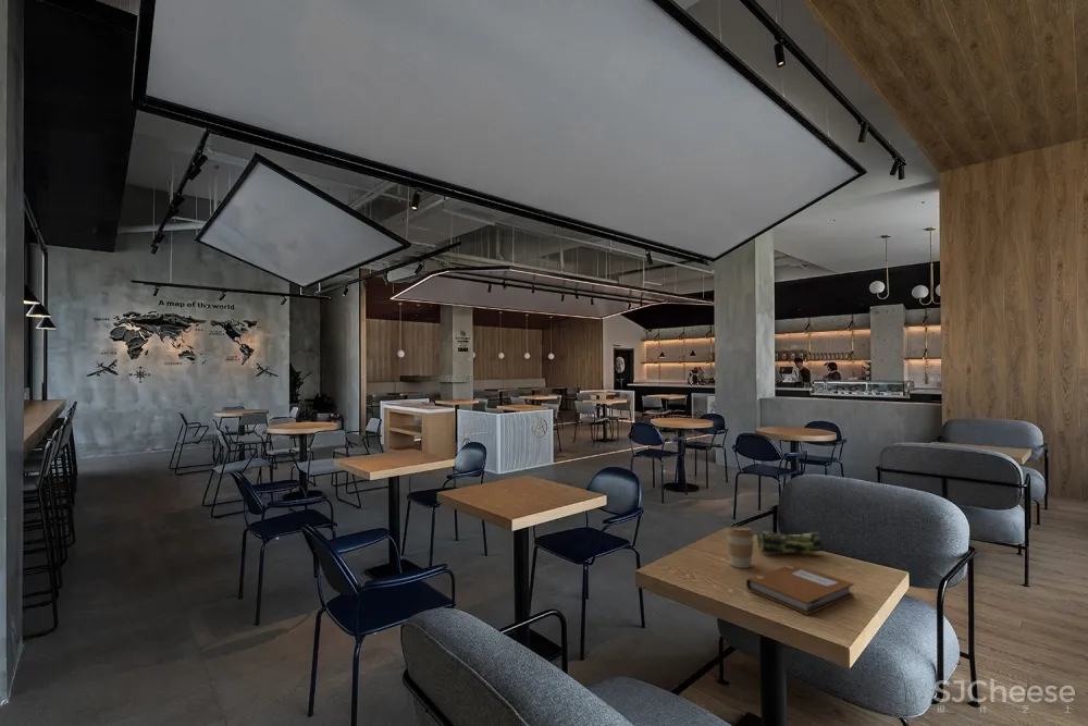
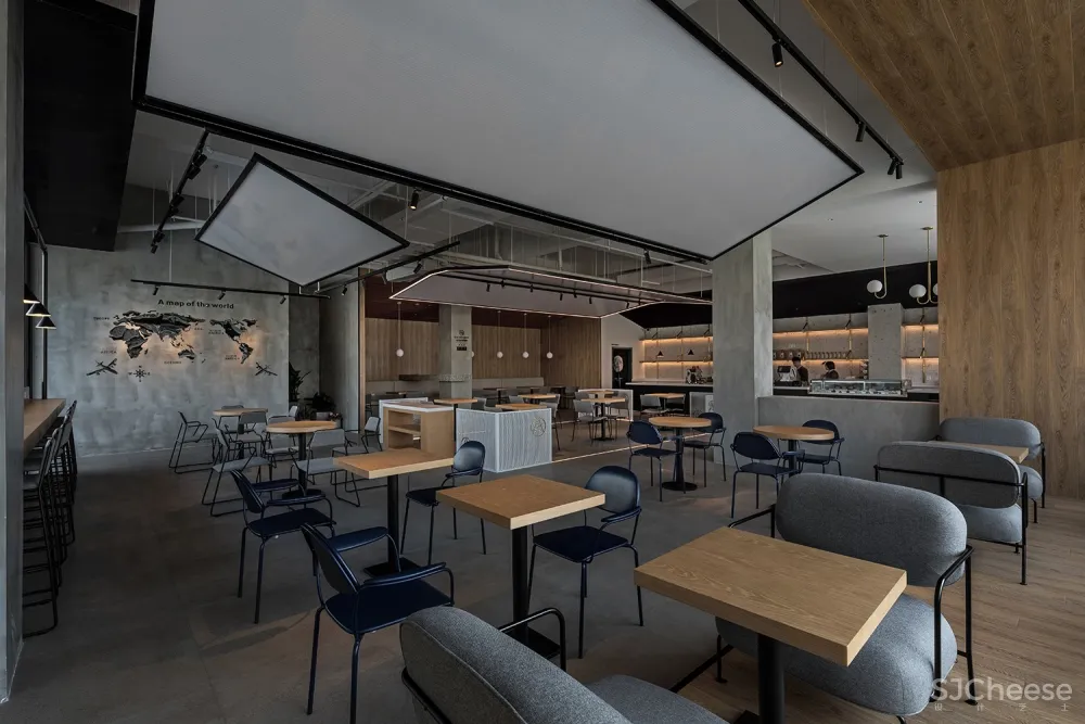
- pencil case (790, 542)
- notebook (800, 586)
- coffee cup (740, 545)
